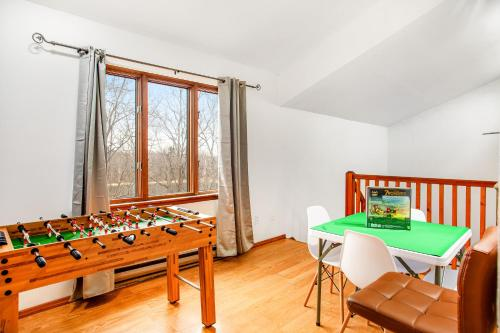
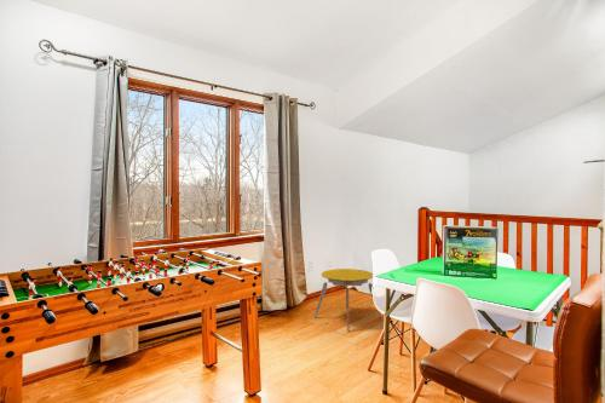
+ stool (347, 295)
